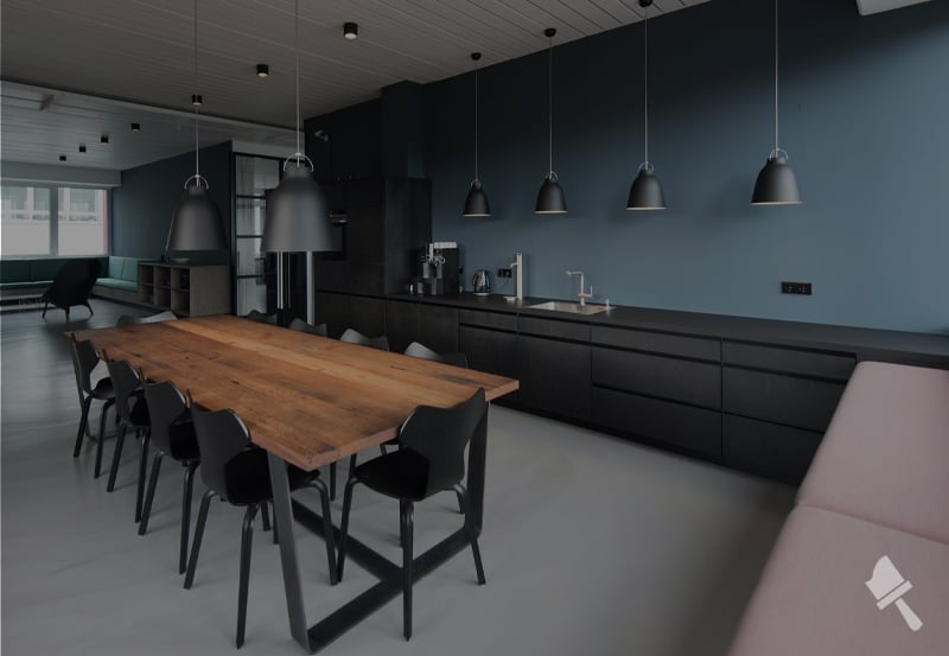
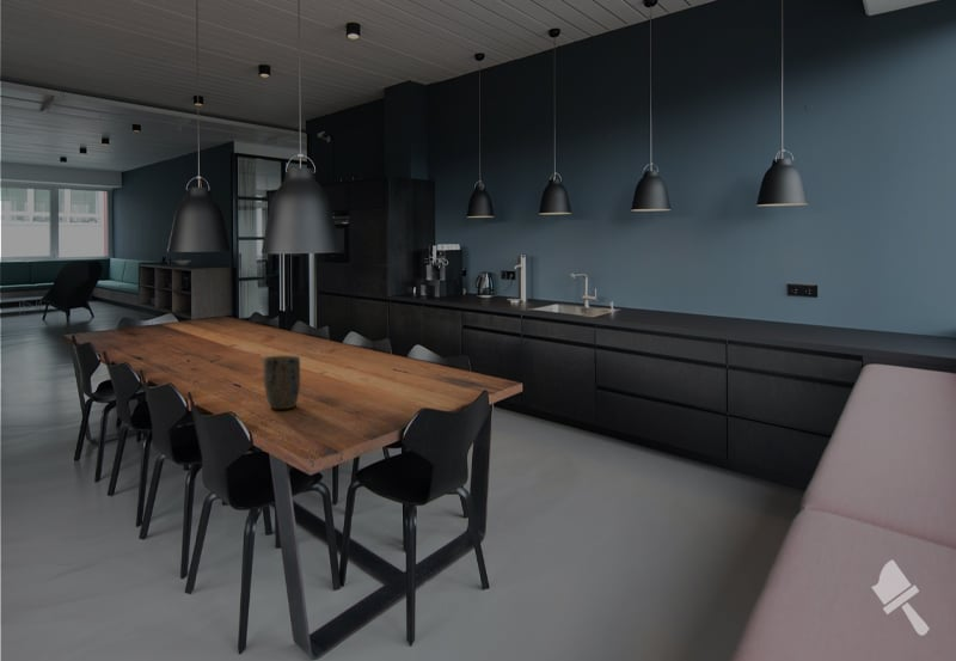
+ plant pot (282, 381)
